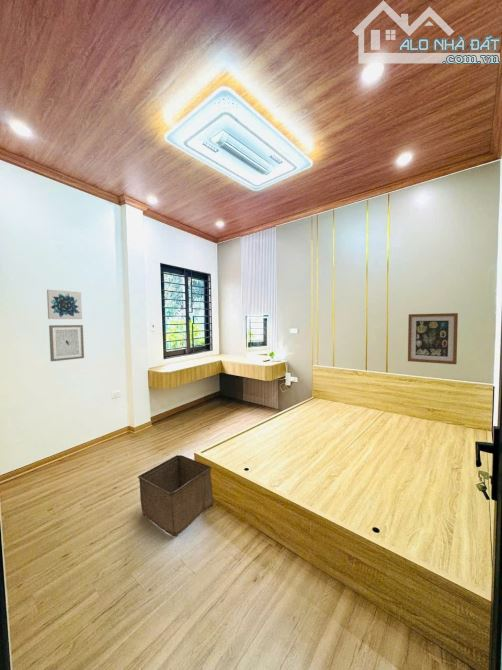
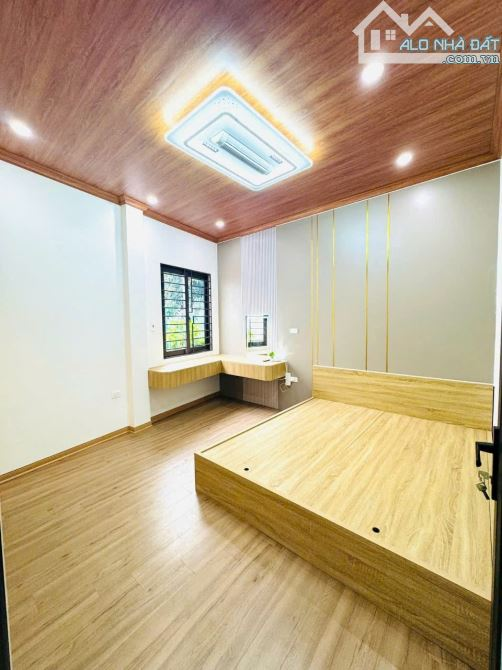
- wall art (431, 338)
- wall art (67, 342)
- wall art (65, 305)
- storage bin (177, 490)
